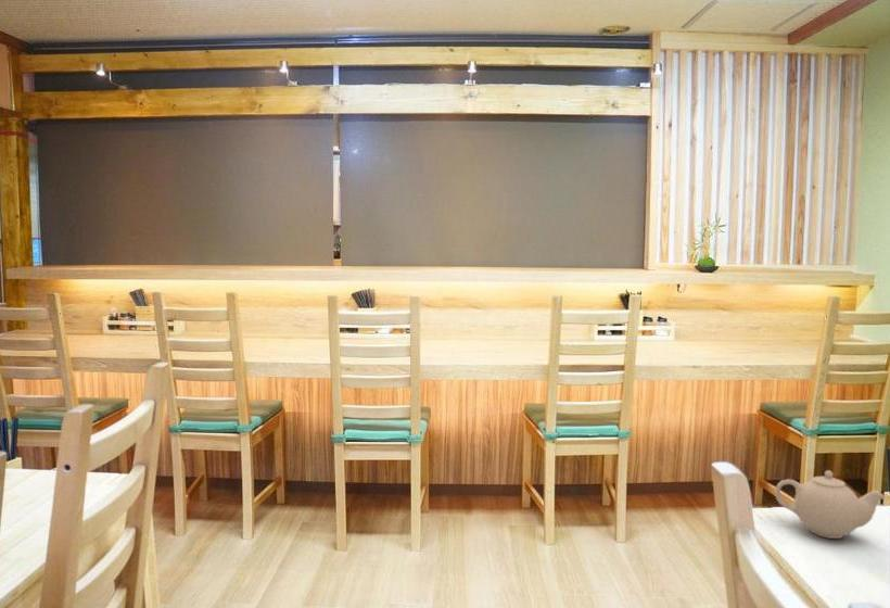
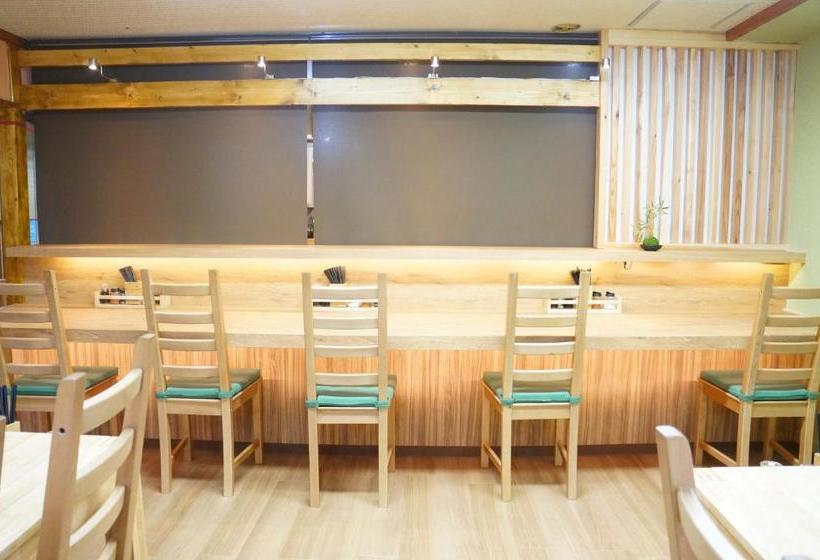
- teapot (827, 501)
